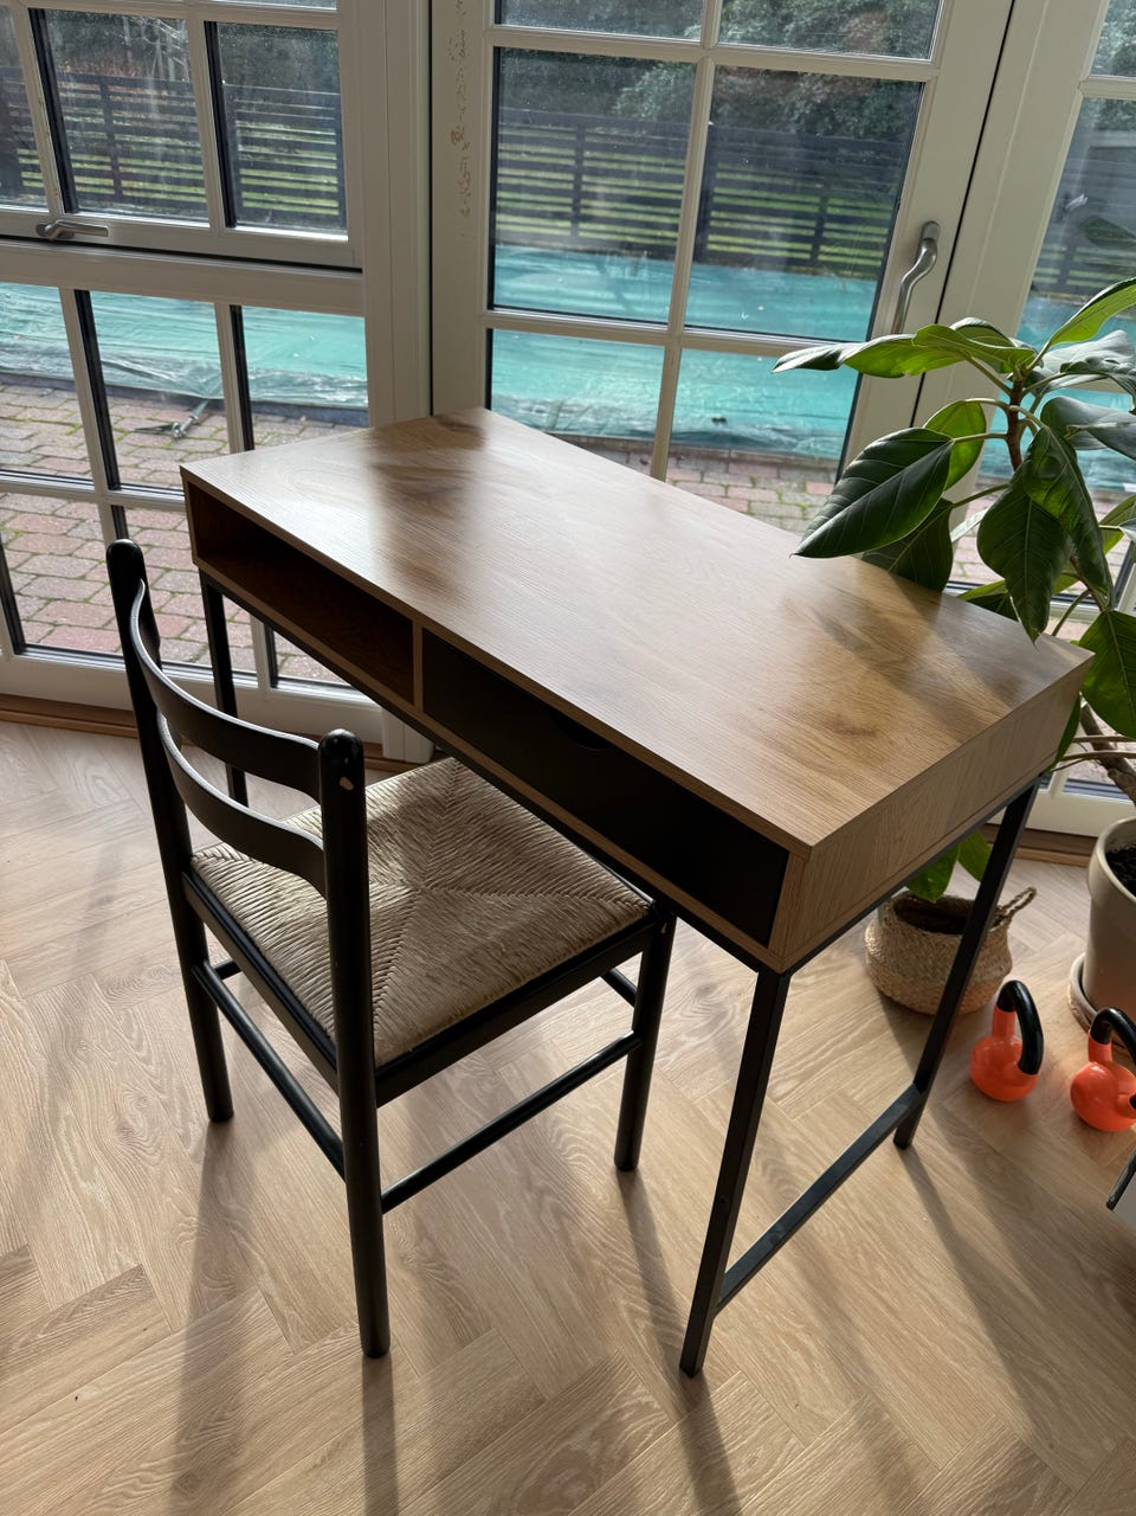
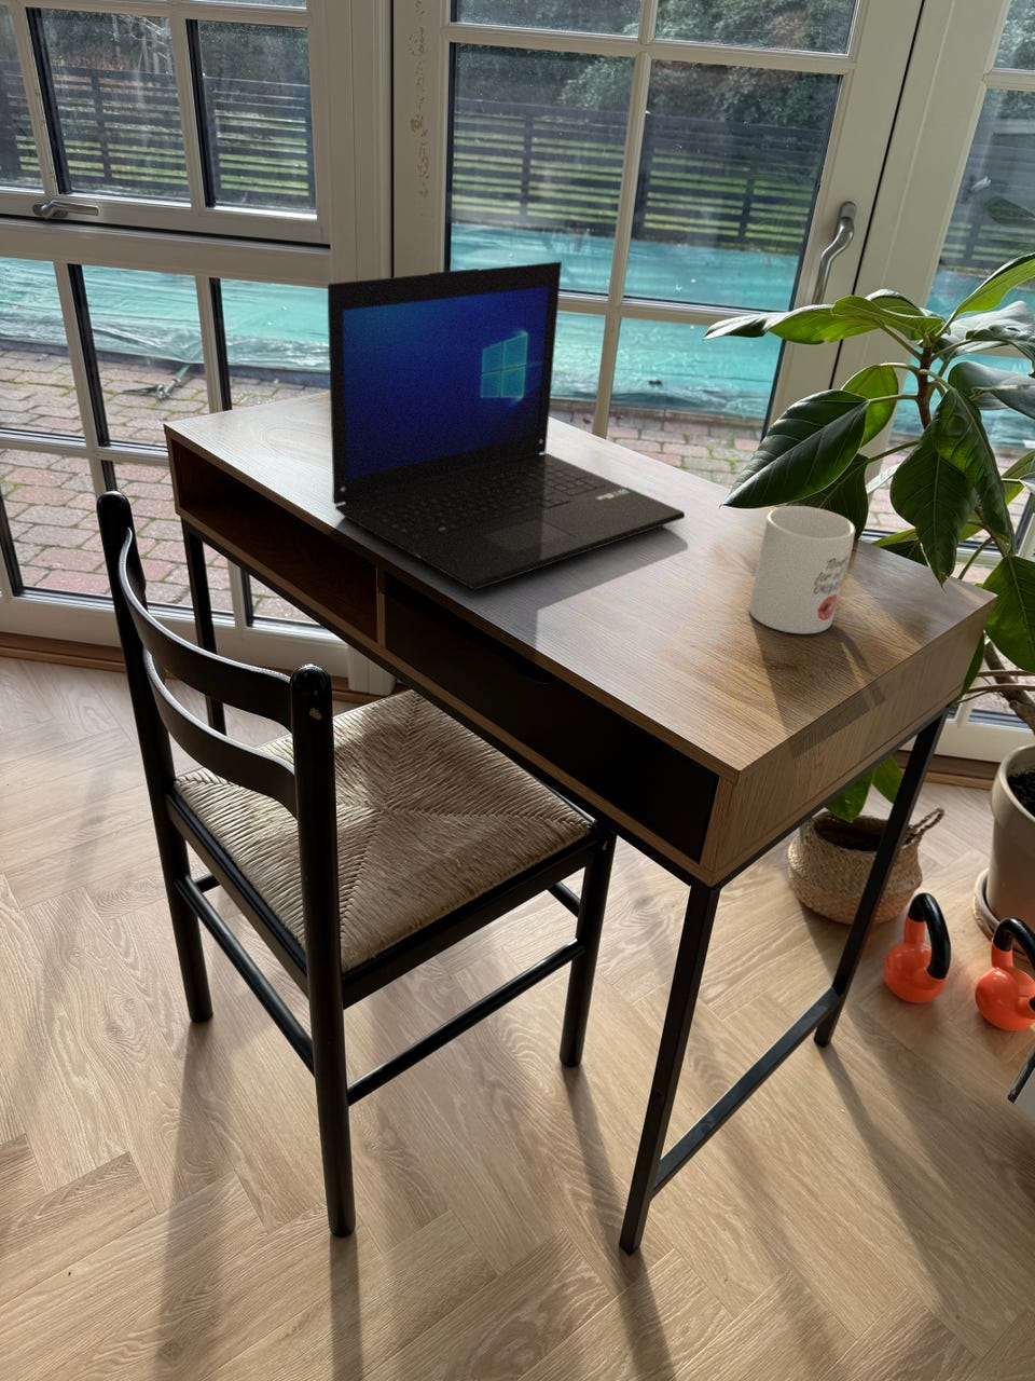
+ laptop (518, 411)
+ mug (811, 564)
